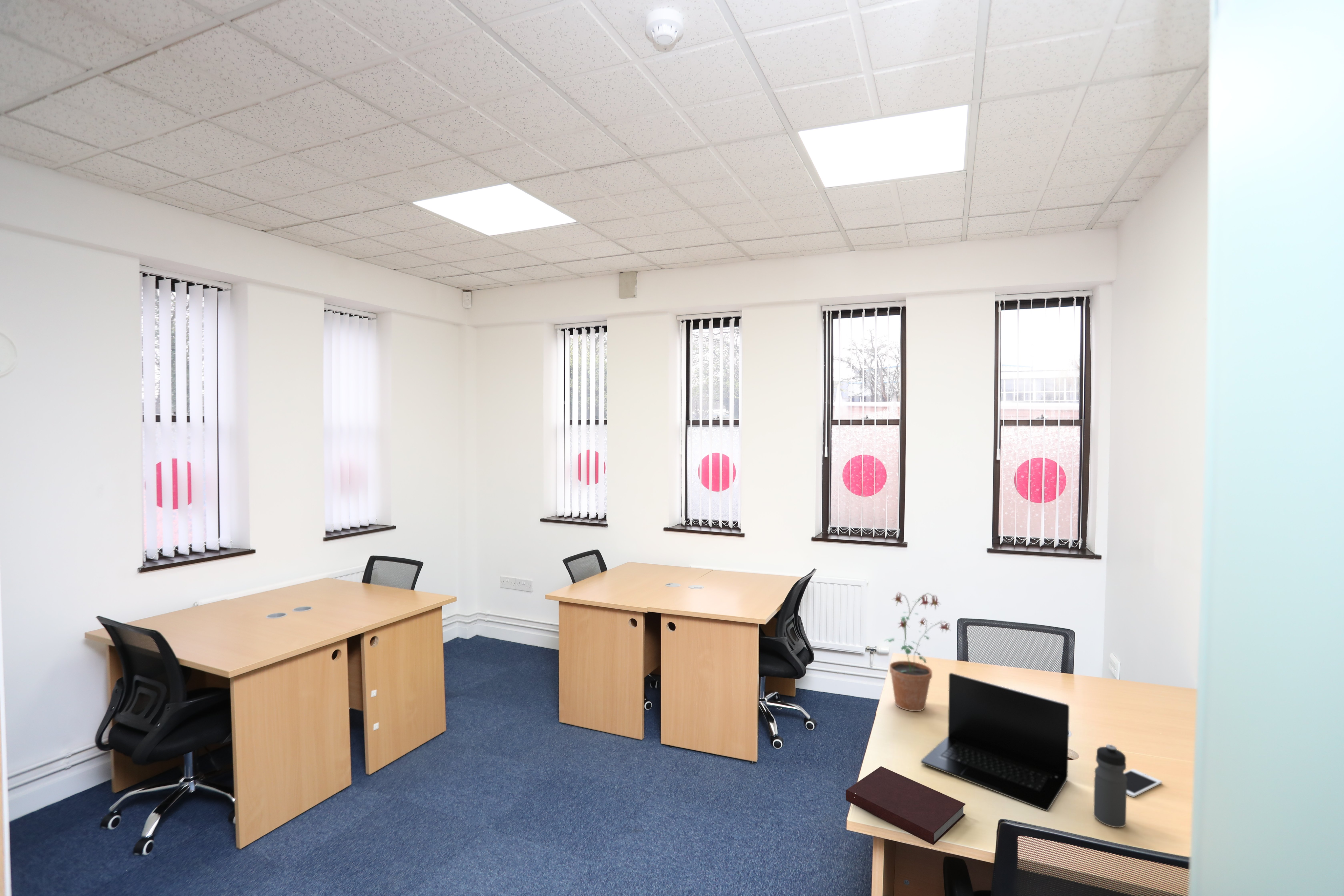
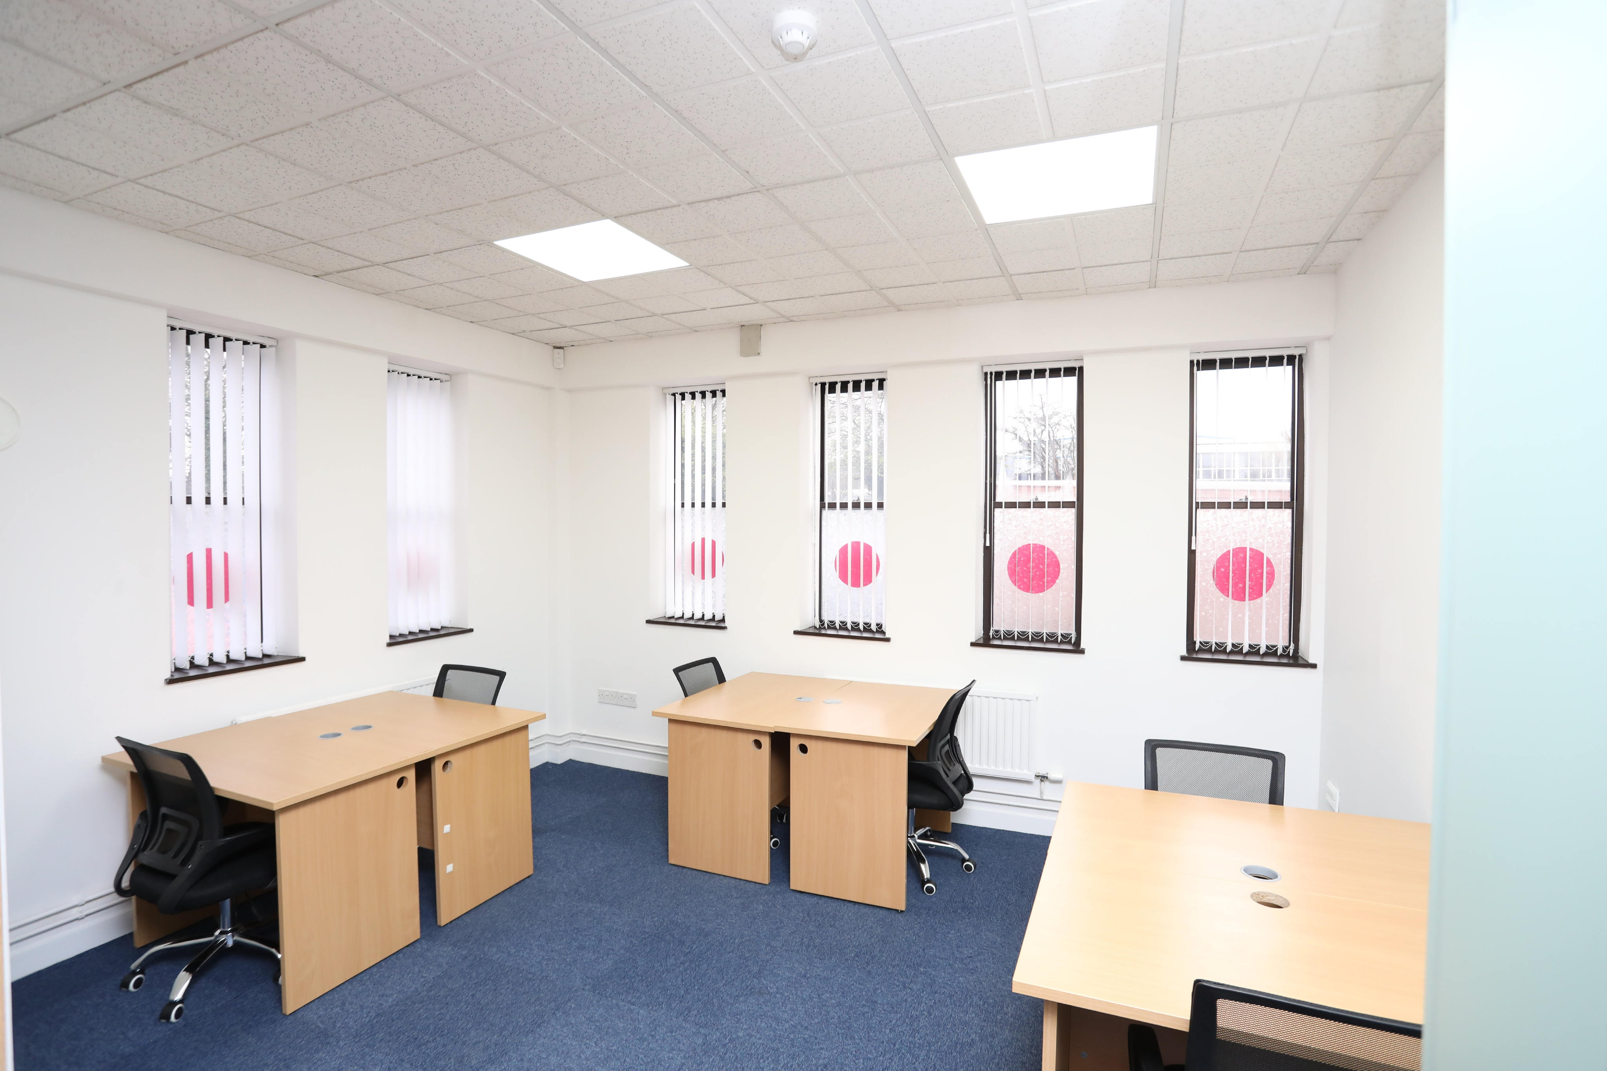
- laptop (993, 735)
- notebook (904, 802)
- water bottle (1110, 783)
- potted plant (913, 648)
- cell phone (1133, 782)
